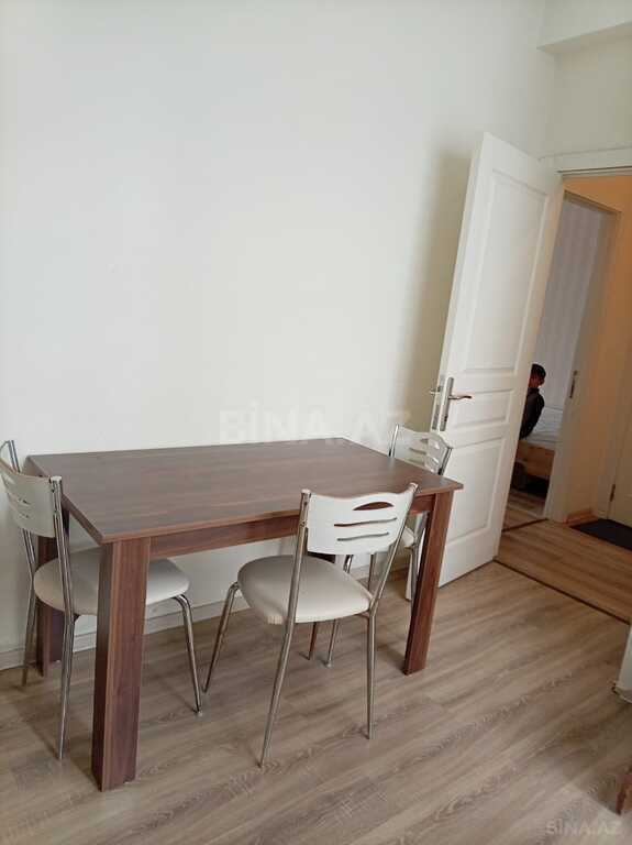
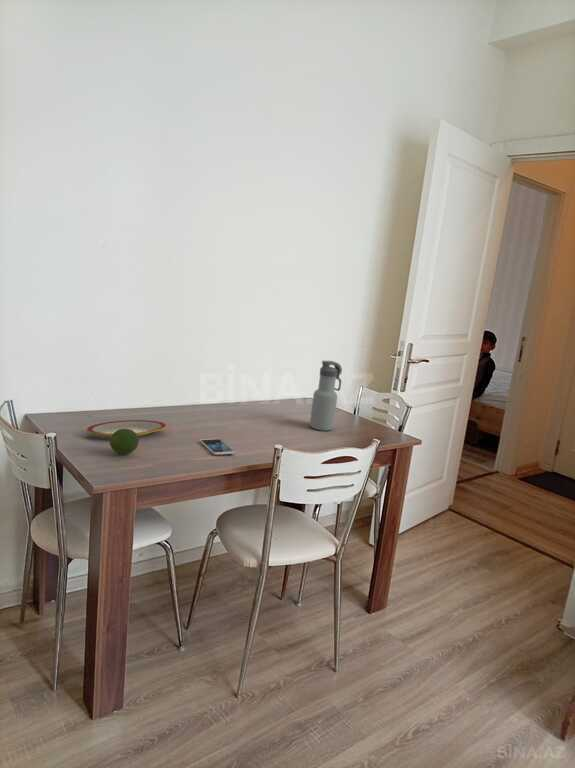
+ water bottle (325, 394)
+ smartphone (216, 446)
+ plate (127, 428)
+ fruit (124, 441)
